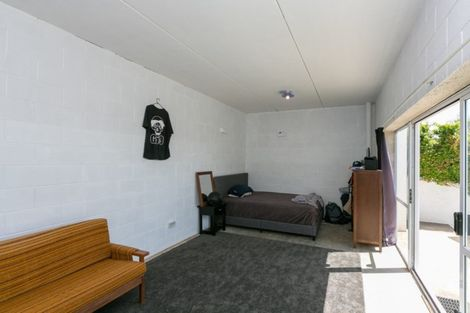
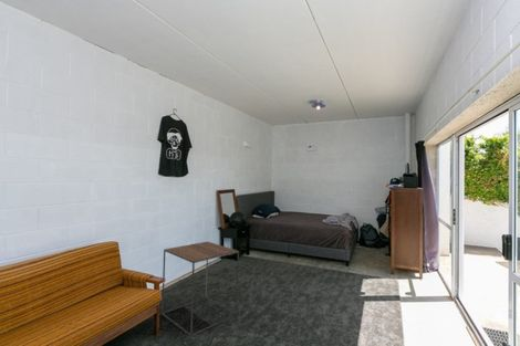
+ side table (206, 282)
